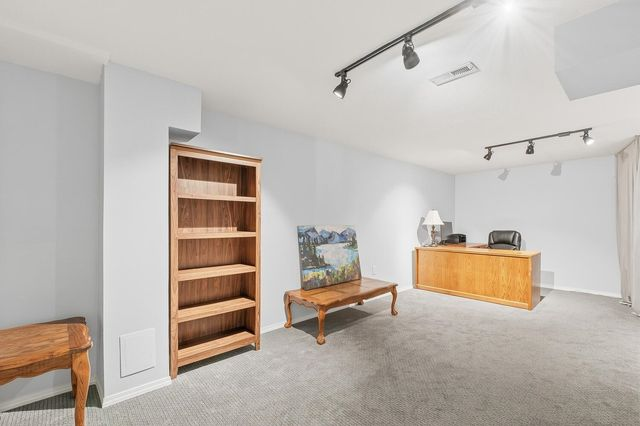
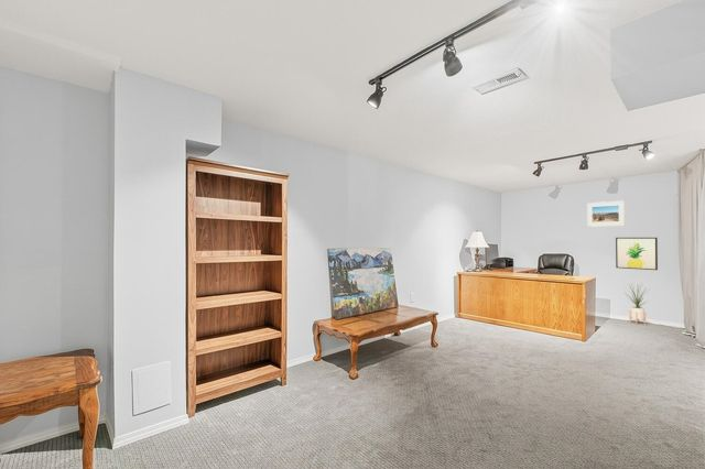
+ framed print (605, 214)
+ house plant (638, 302)
+ wall art (636, 252)
